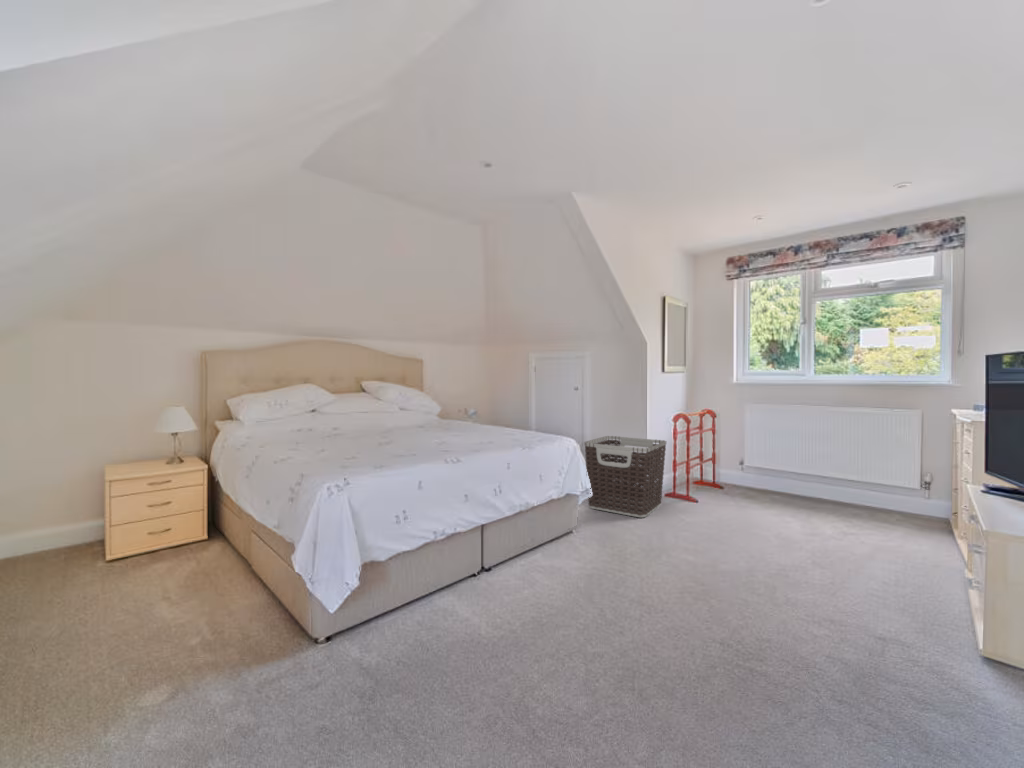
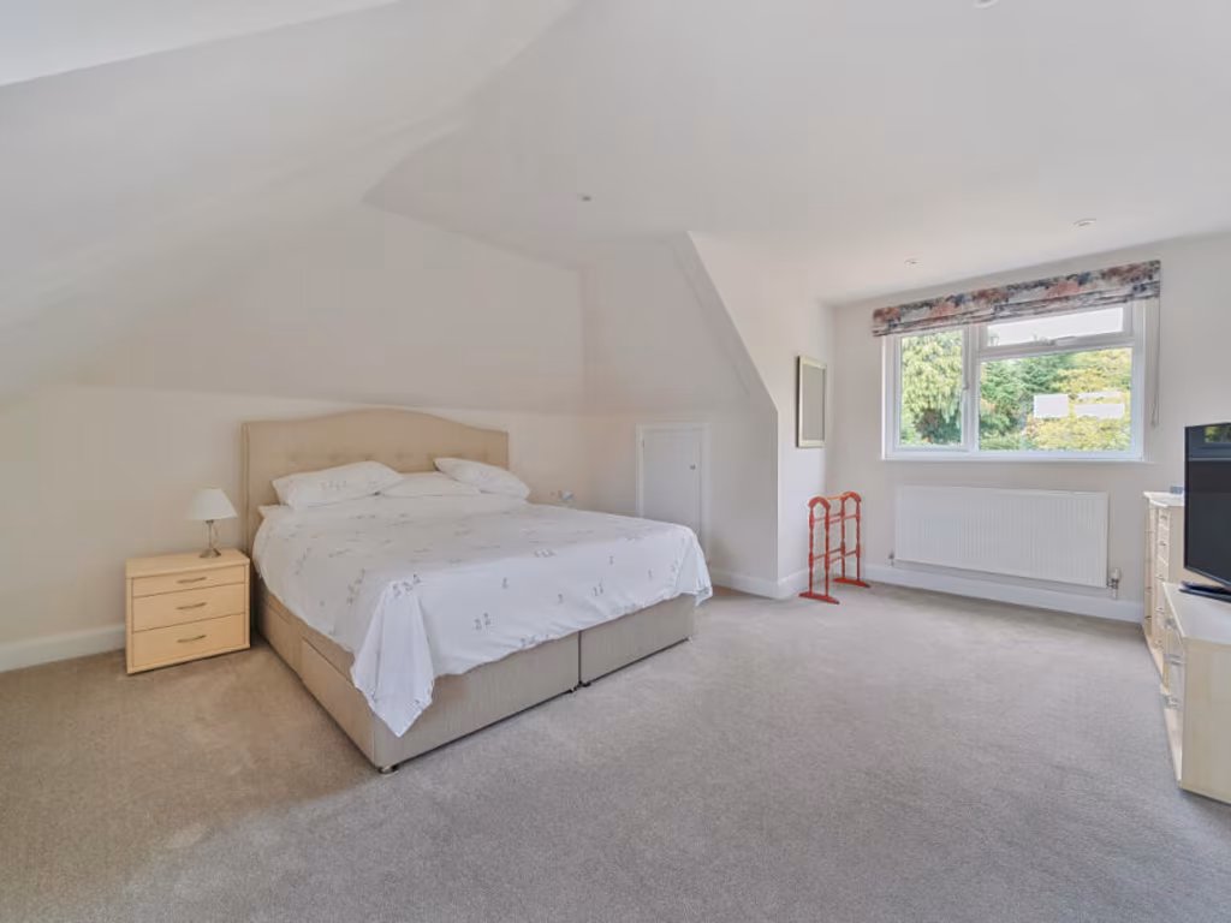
- clothes hamper (625, 473)
